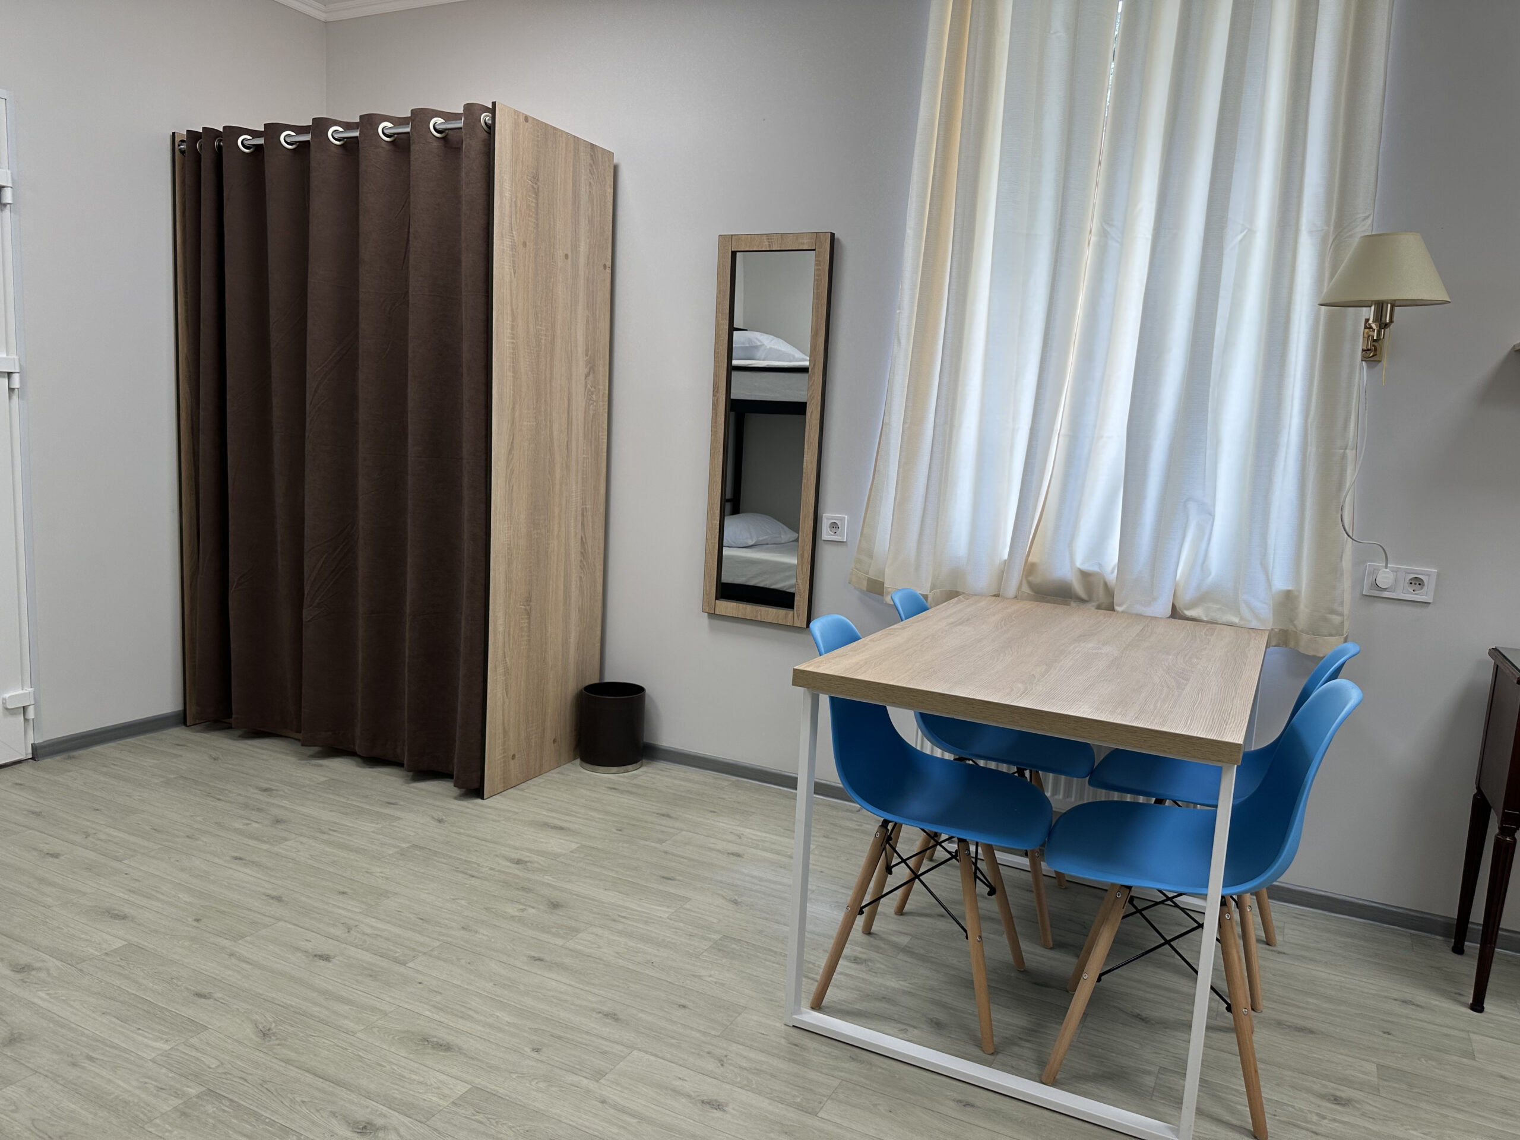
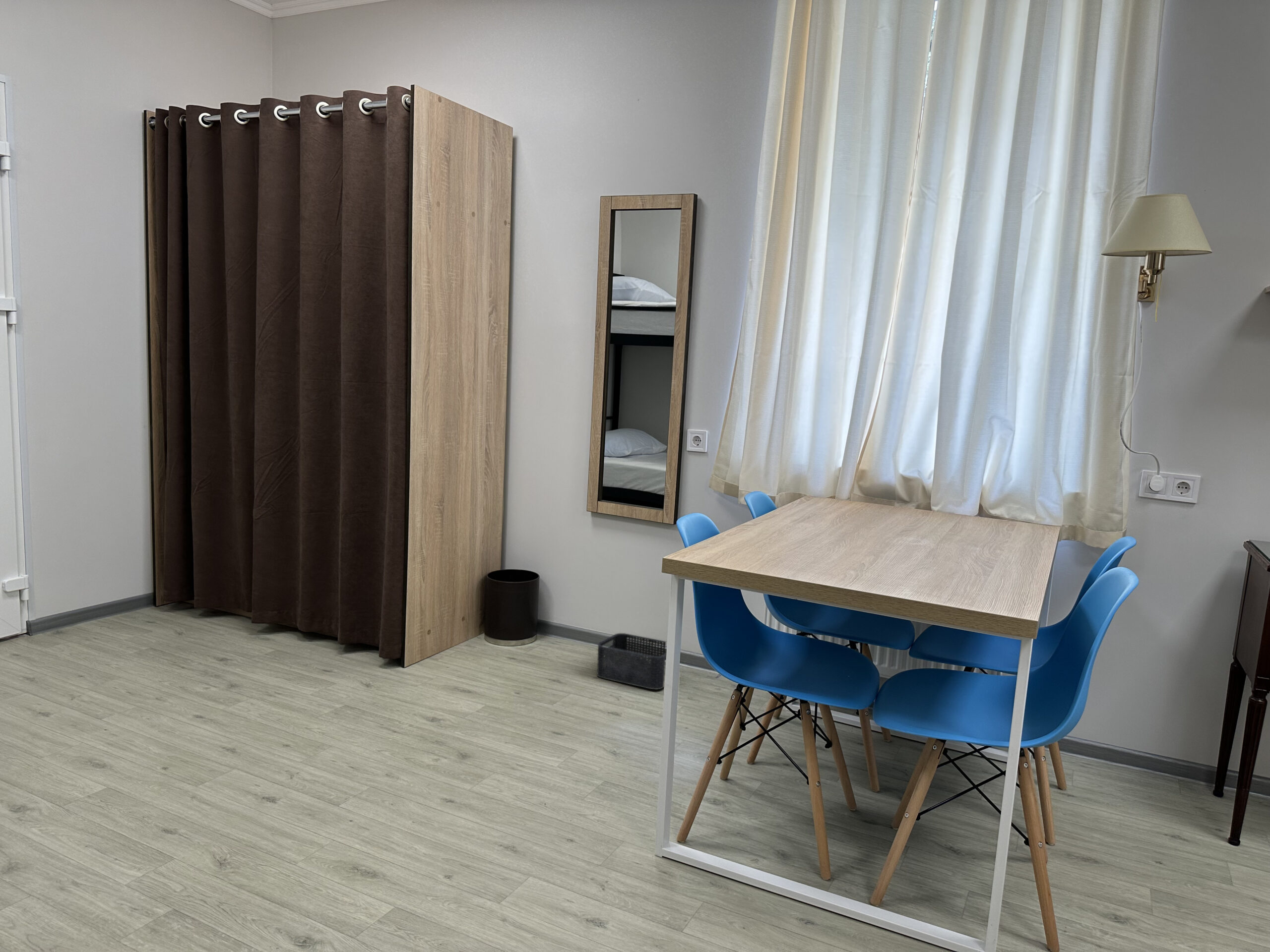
+ storage bin (638, 660)
